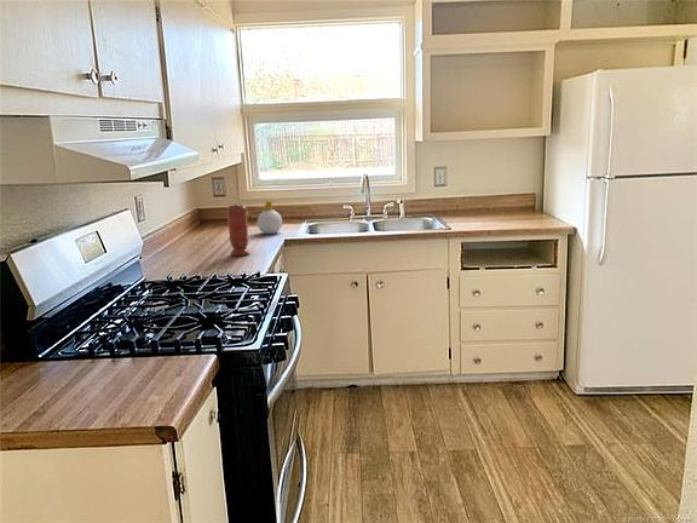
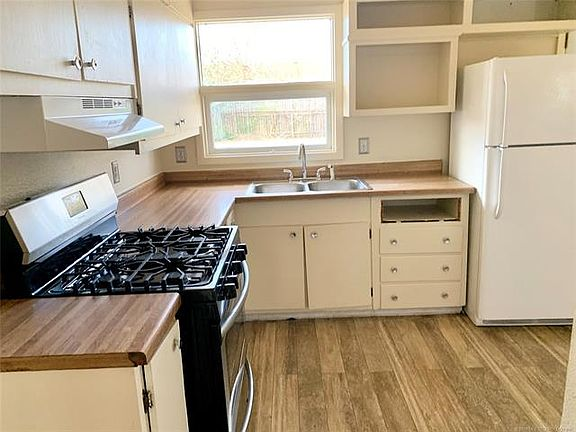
- soap bottle (269, 217)
- spice grinder (237, 229)
